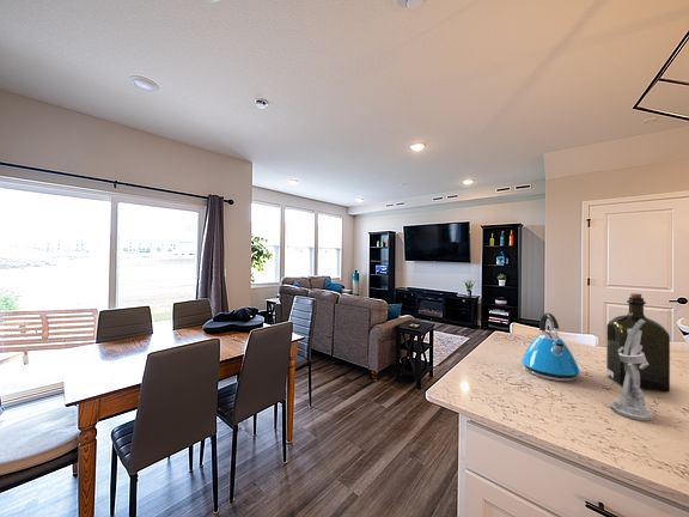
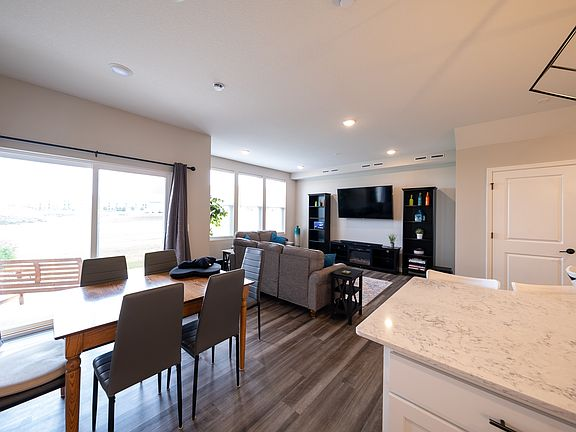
- utensil holder (630, 365)
- kettle (548, 342)
- liquor (640, 340)
